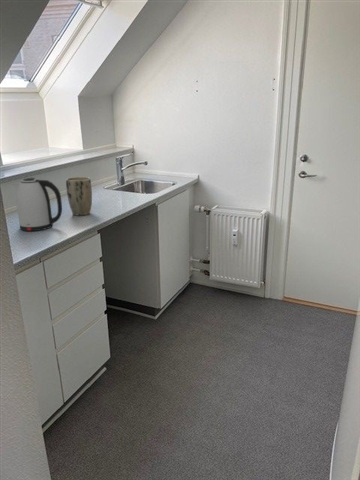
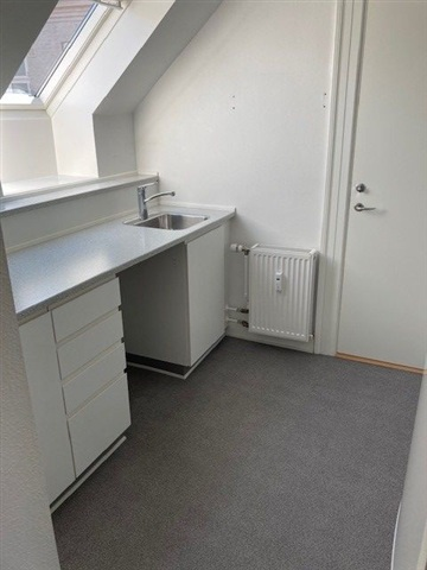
- kettle (39, 202)
- plant pot (79, 196)
